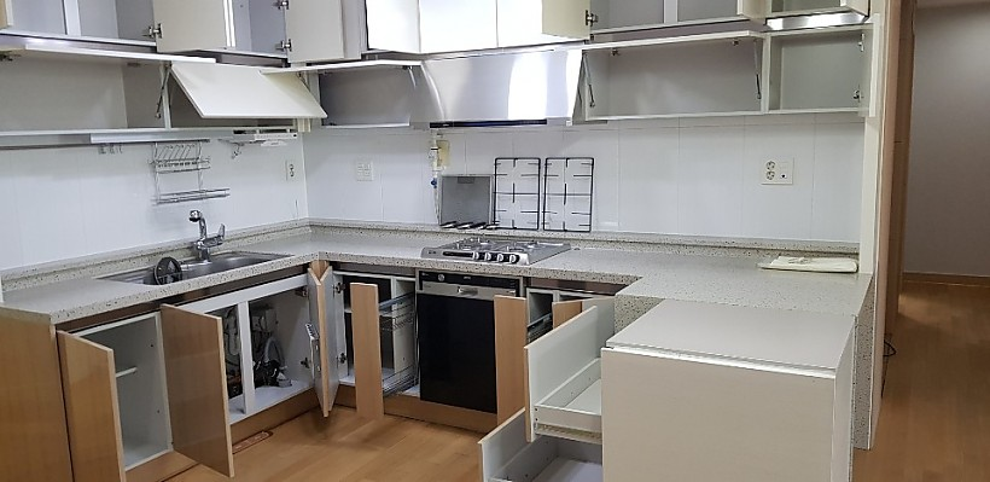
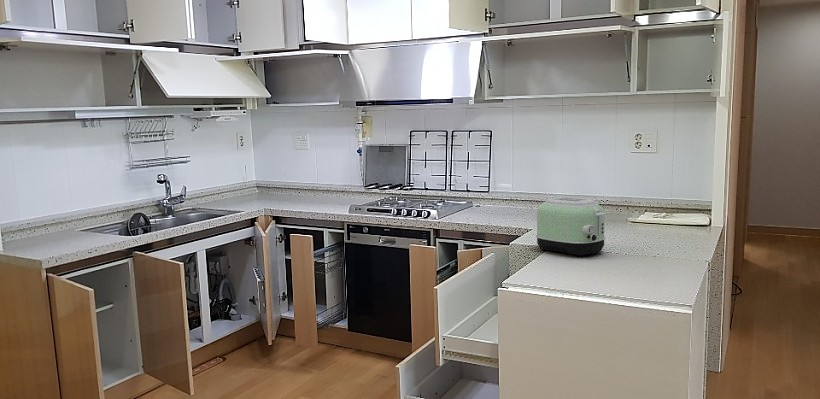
+ toaster (572, 225)
